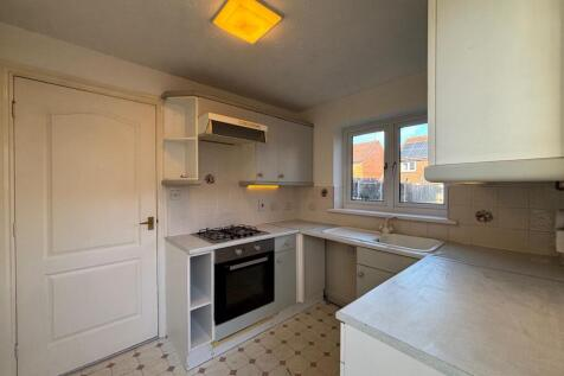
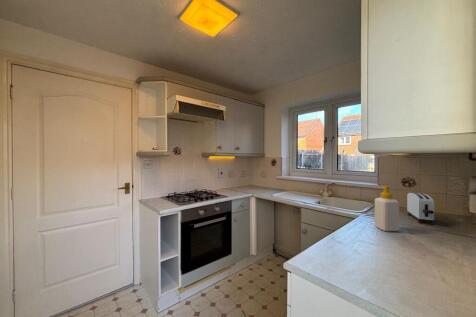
+ soap bottle (386, 207)
+ toaster (419, 206)
